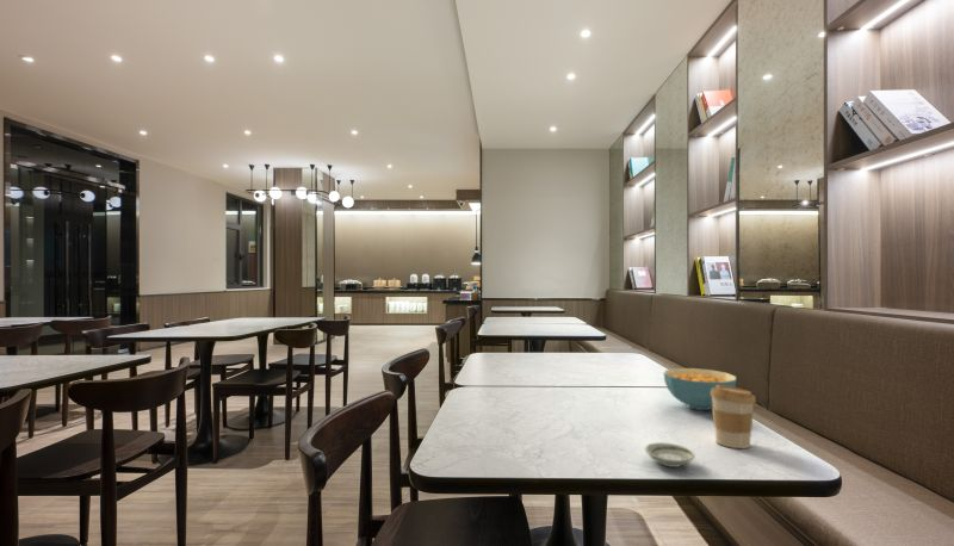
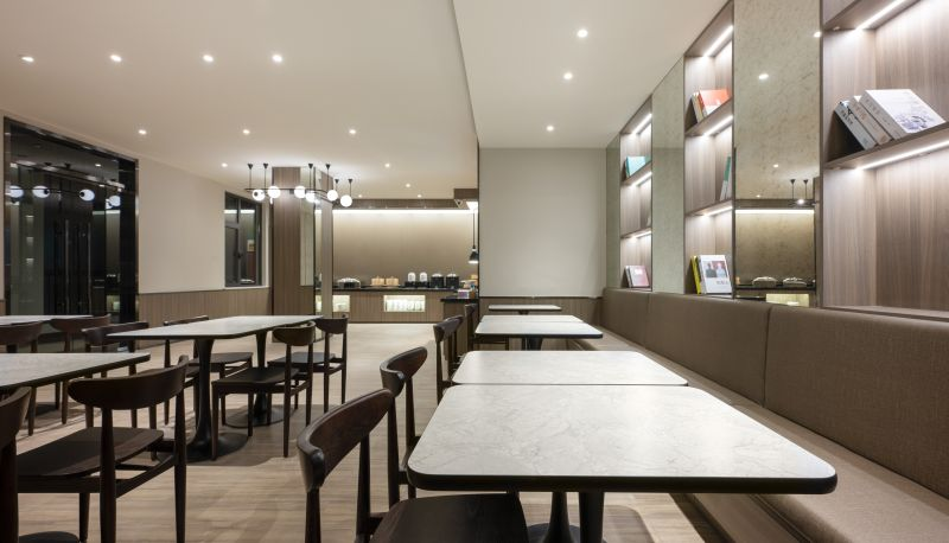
- coffee cup (732, 415)
- saucer (669, 455)
- cereal bowl (699, 391)
